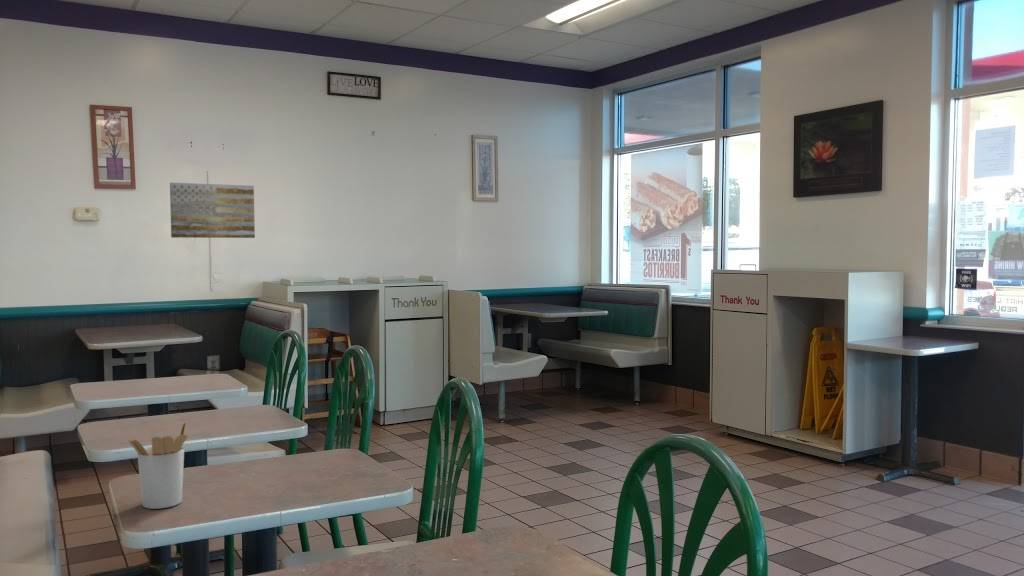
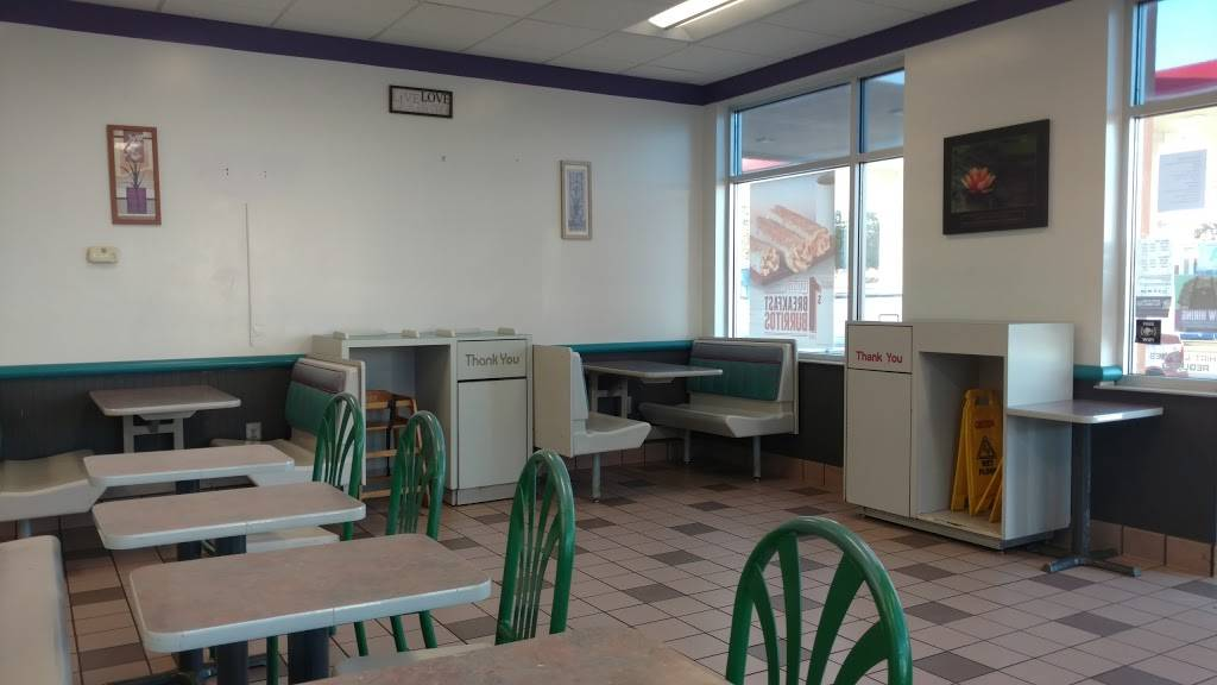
- wall art (213, 211)
- utensil holder (164, 466)
